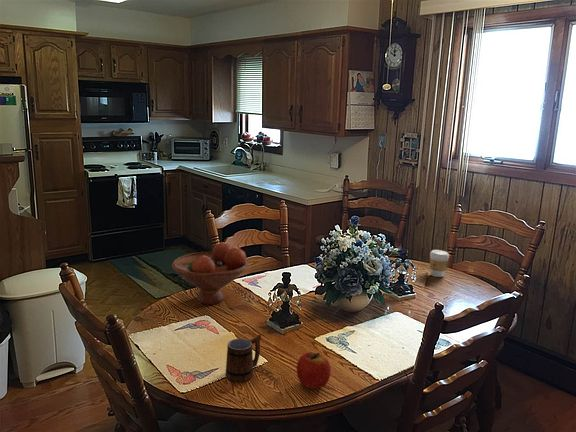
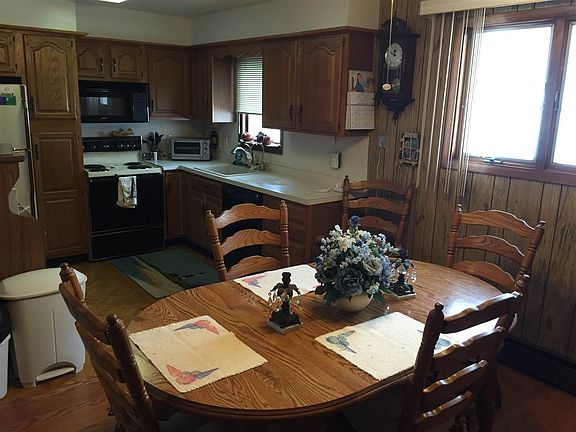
- fruit bowl (210, 273)
- mug (244, 356)
- coffee cup (438, 263)
- apple (313, 368)
